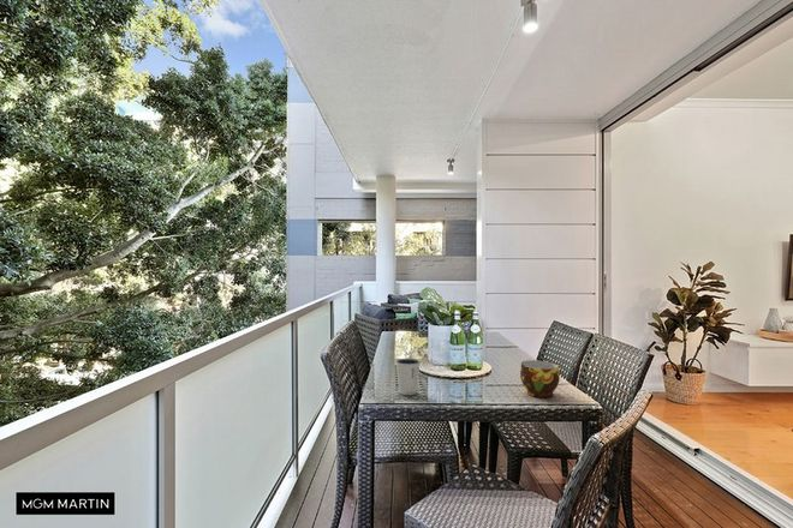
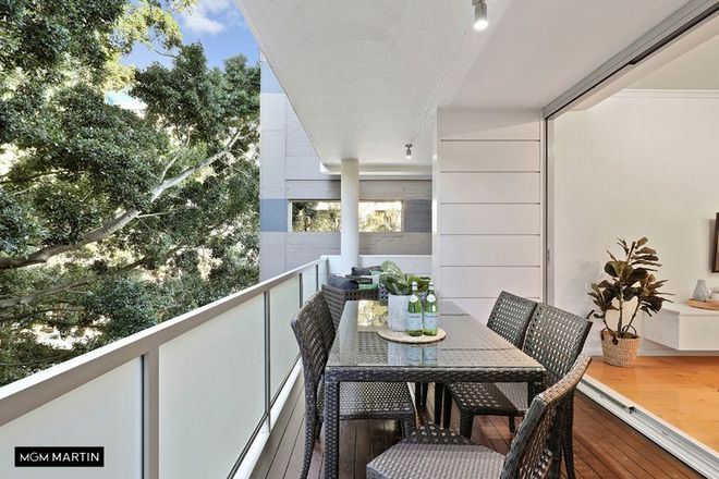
- dixie cup (407, 377)
- cup (537, 378)
